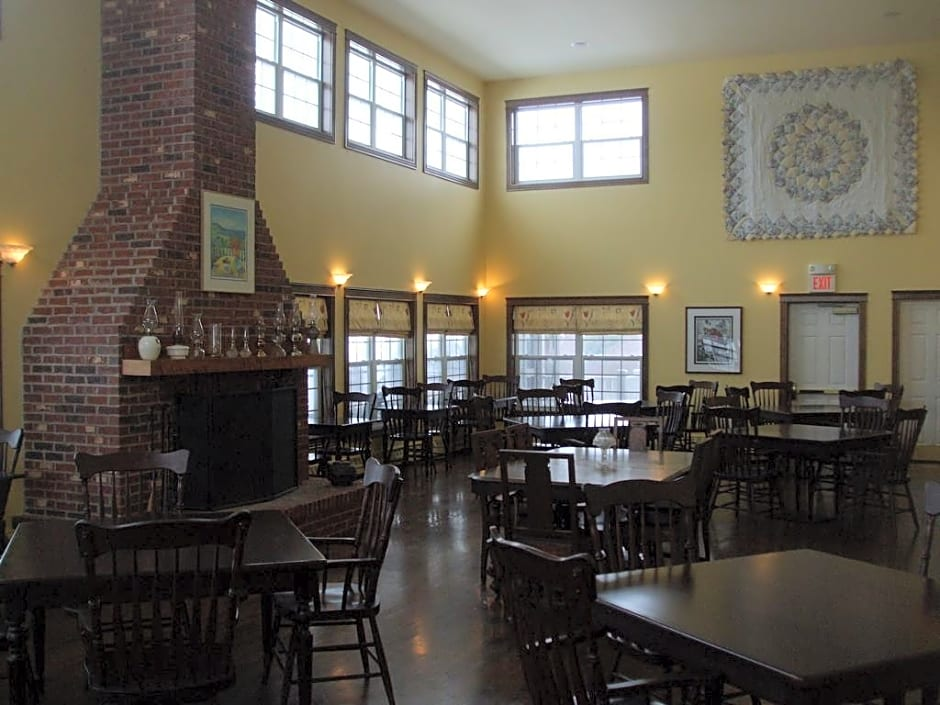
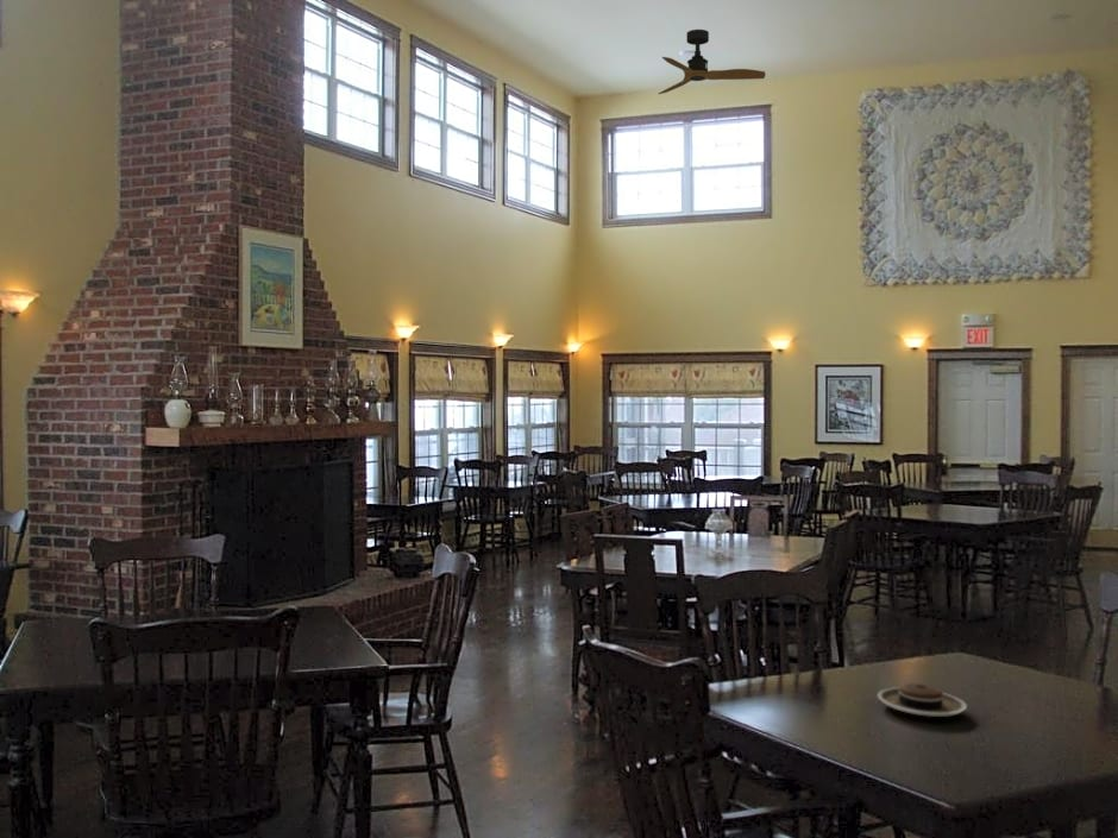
+ plate (921, 698)
+ ceiling fan (705, 59)
